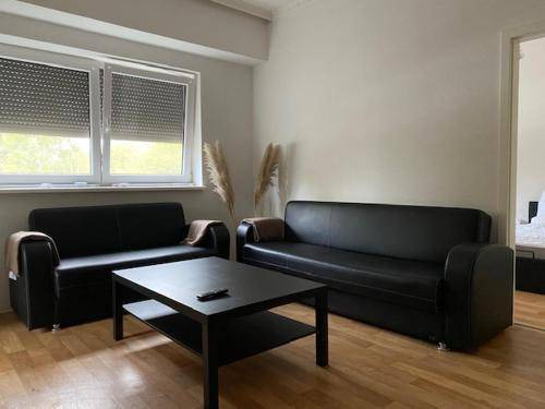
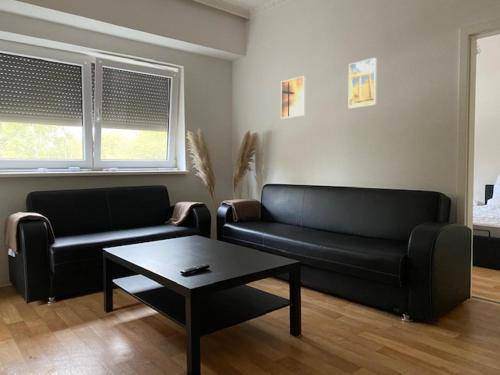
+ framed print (362, 83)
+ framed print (292, 98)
